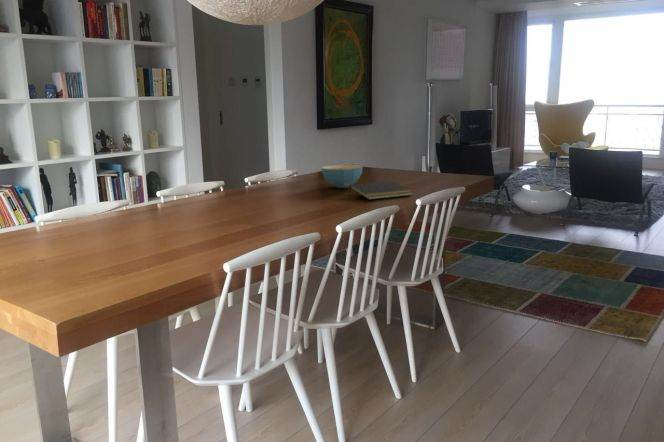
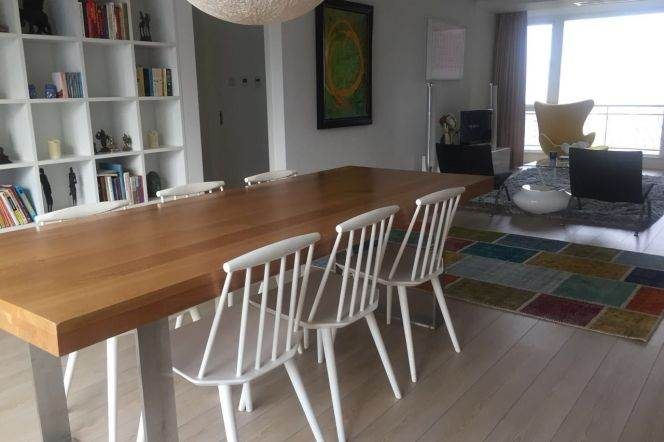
- cereal bowl (342, 177)
- notepad (381, 189)
